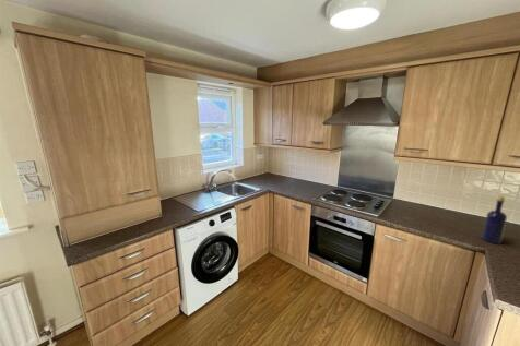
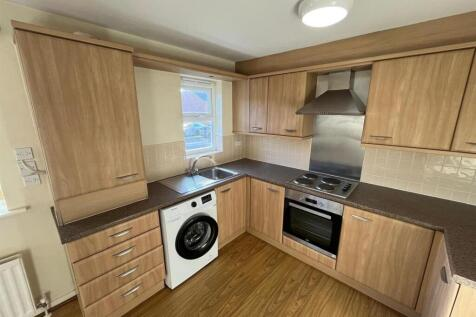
- bottle (496, 218)
